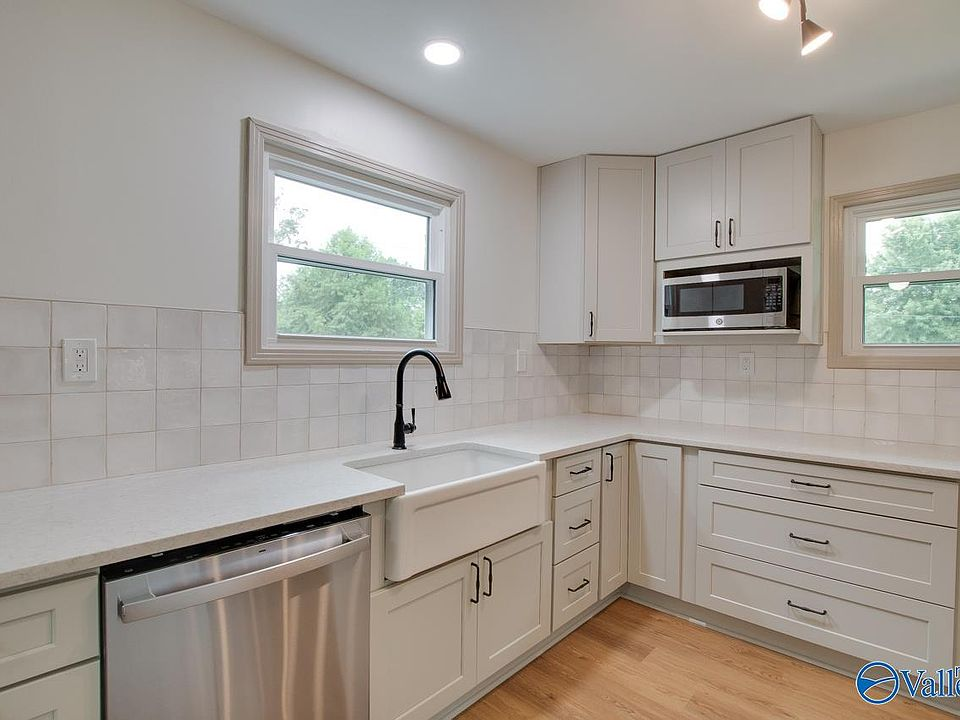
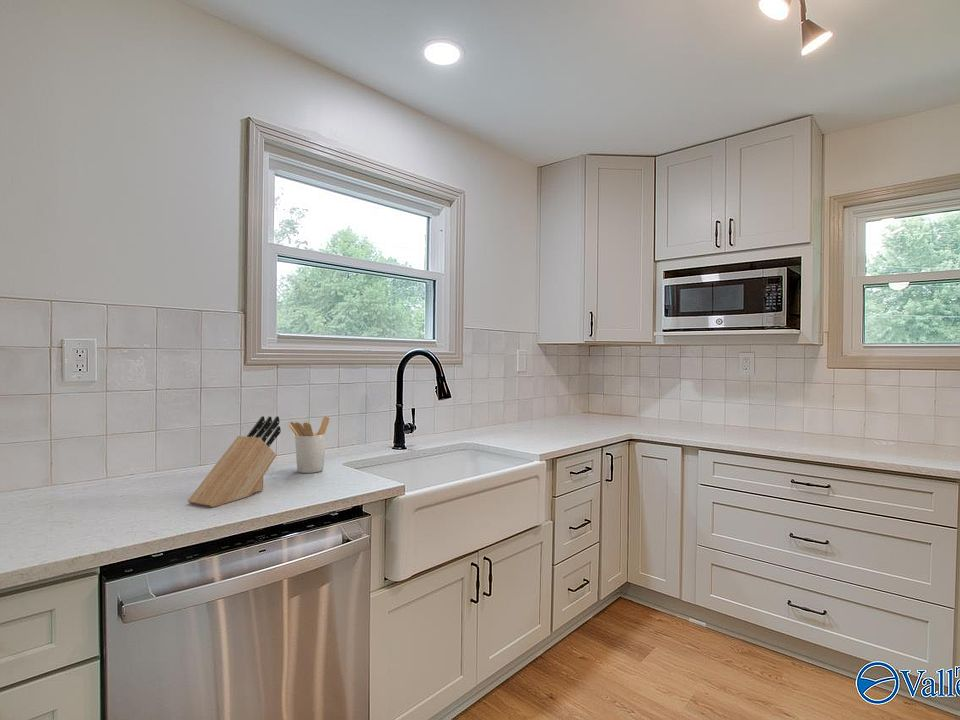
+ knife block (240, 456)
+ utensil holder (307, 444)
